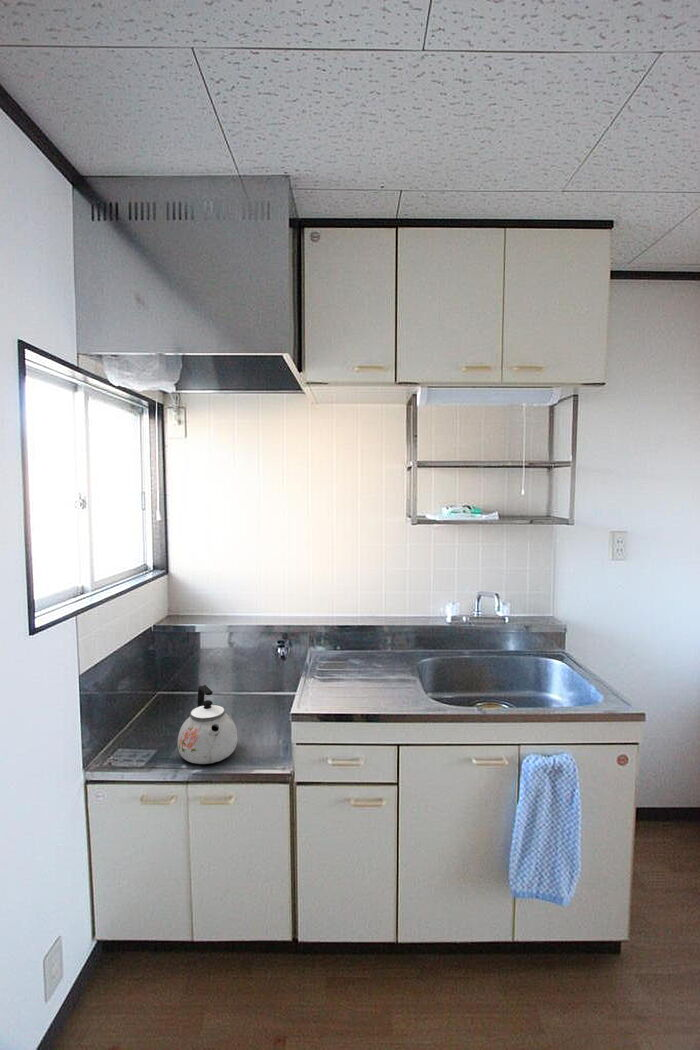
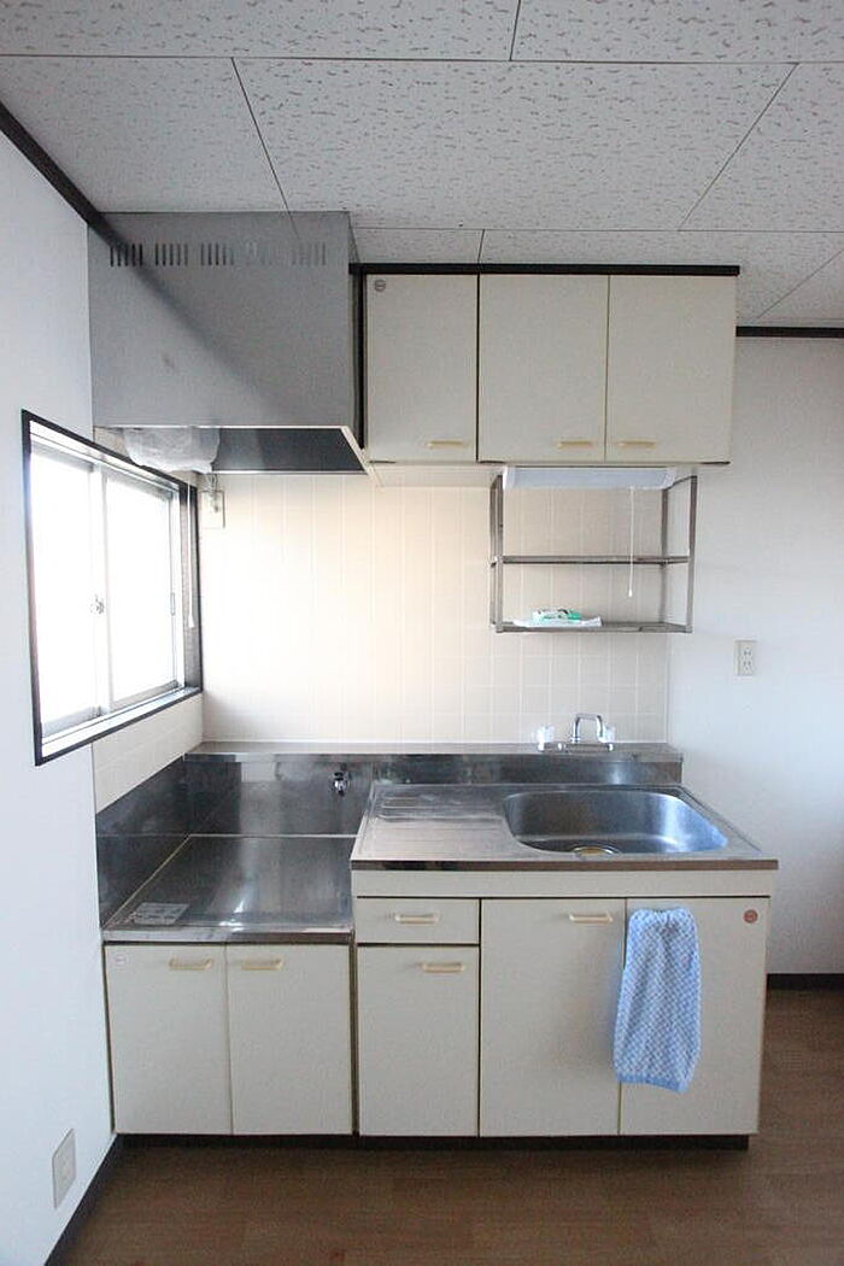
- kettle (208, 721)
